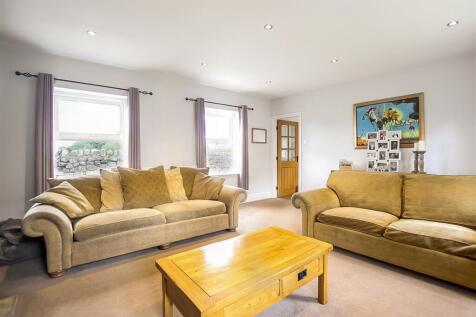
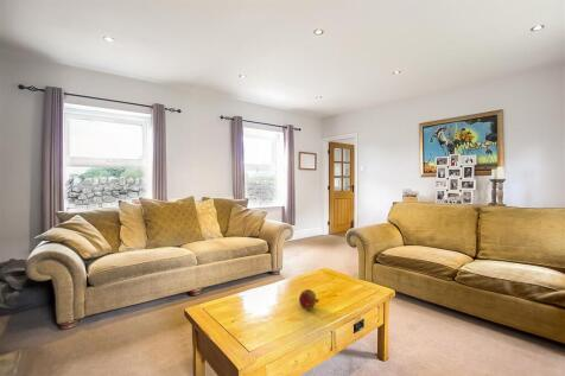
+ fruit (309, 299)
